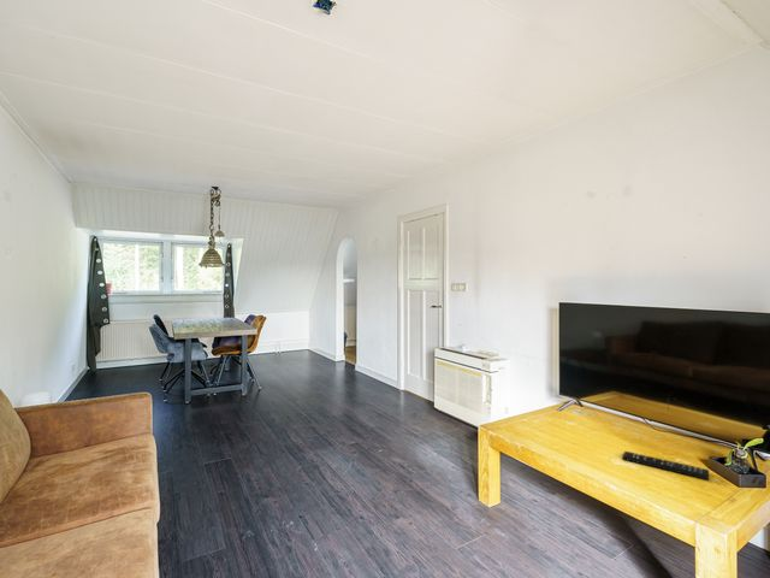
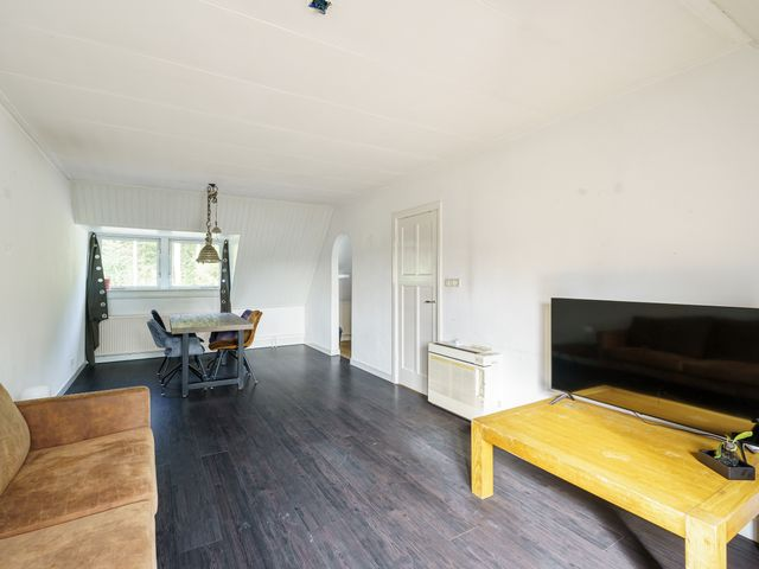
- remote control (663, 464)
